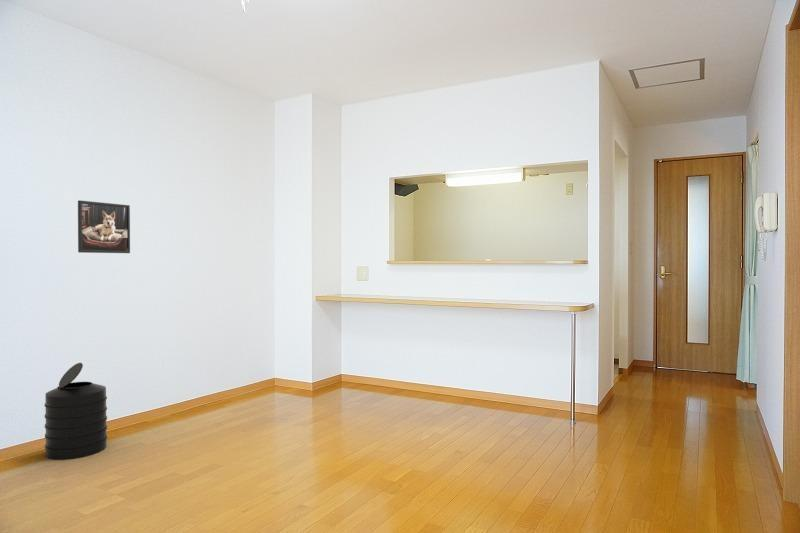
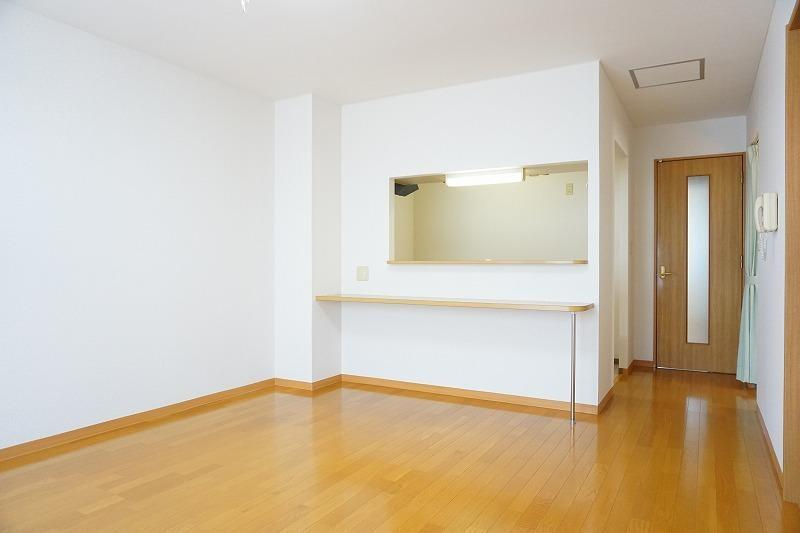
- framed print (105, 227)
- trash can (76, 406)
